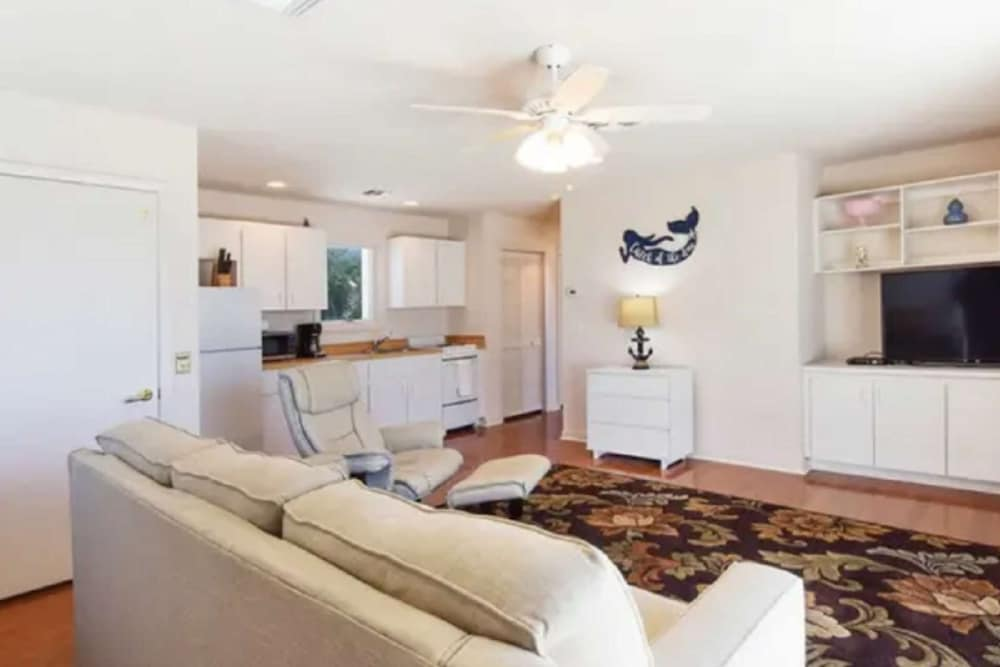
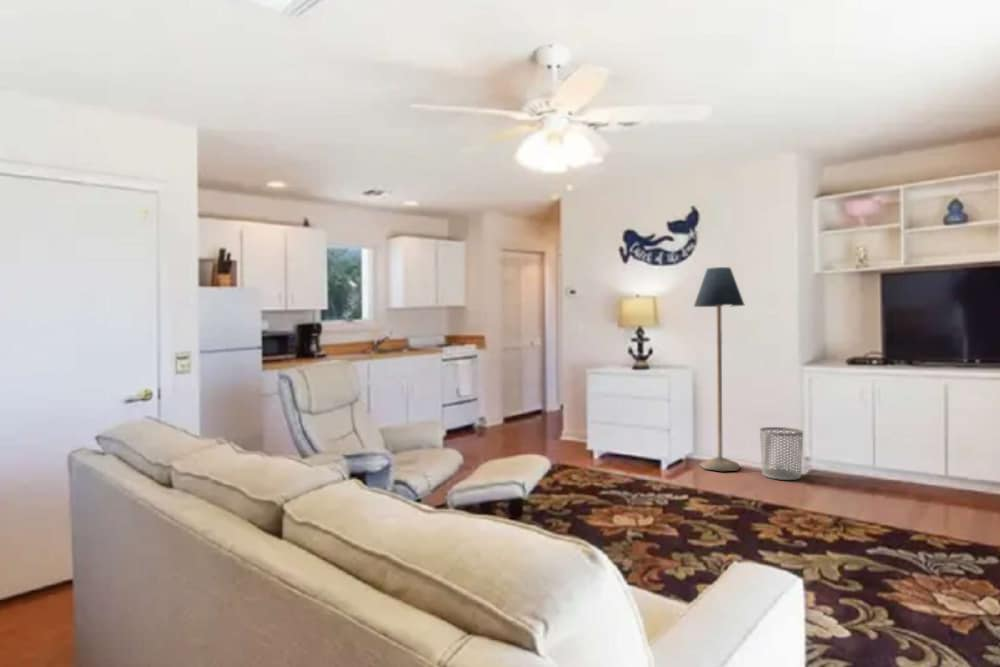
+ floor lamp (719, 367)
+ waste bin (780, 452)
